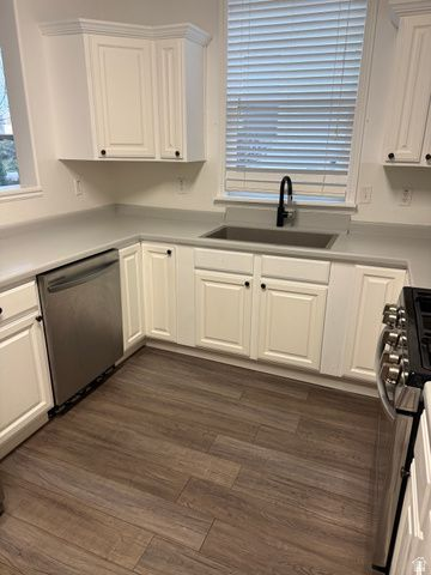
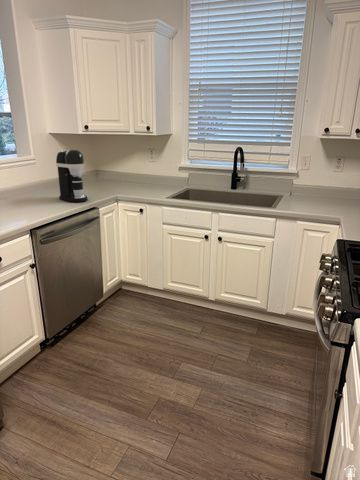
+ coffee maker (71, 174)
